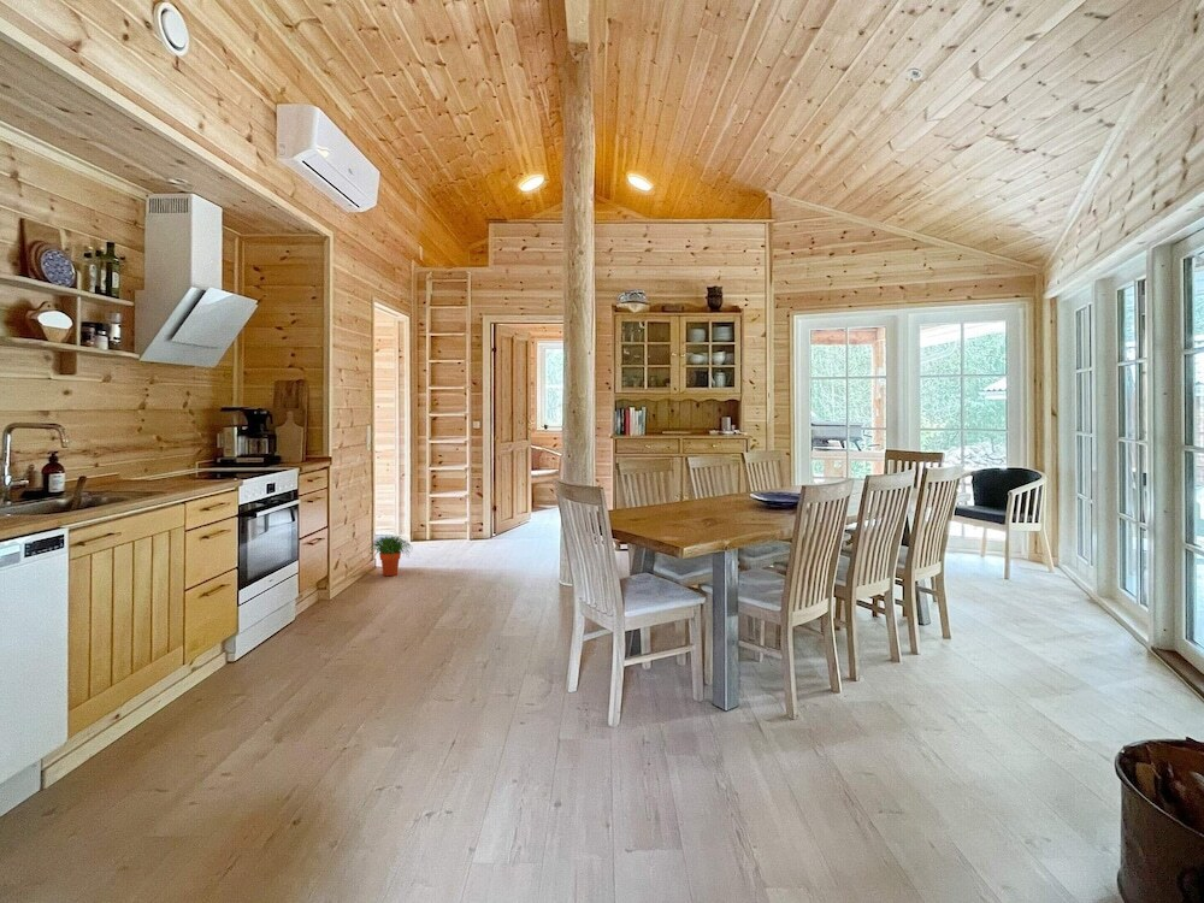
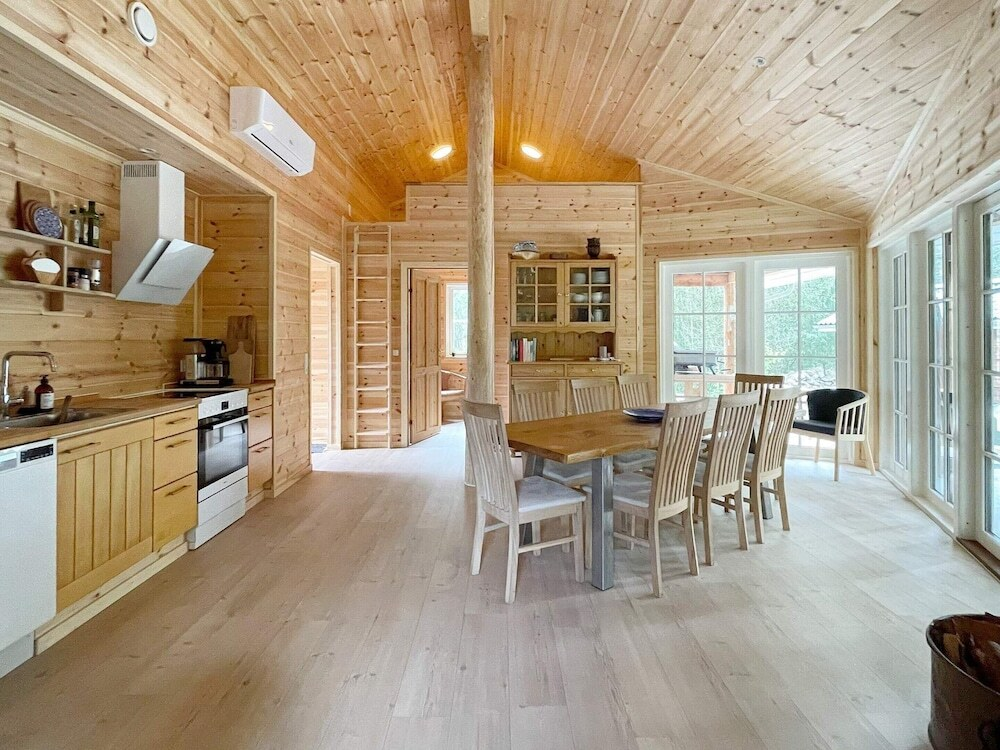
- potted plant (390, 554)
